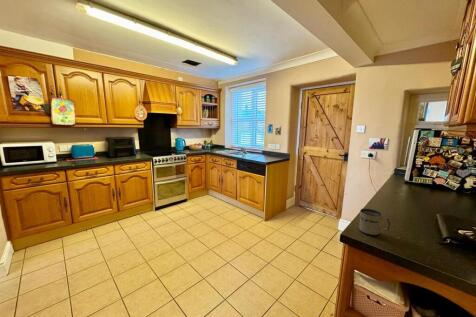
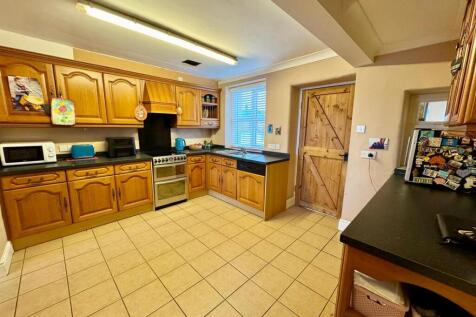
- mug (373, 223)
